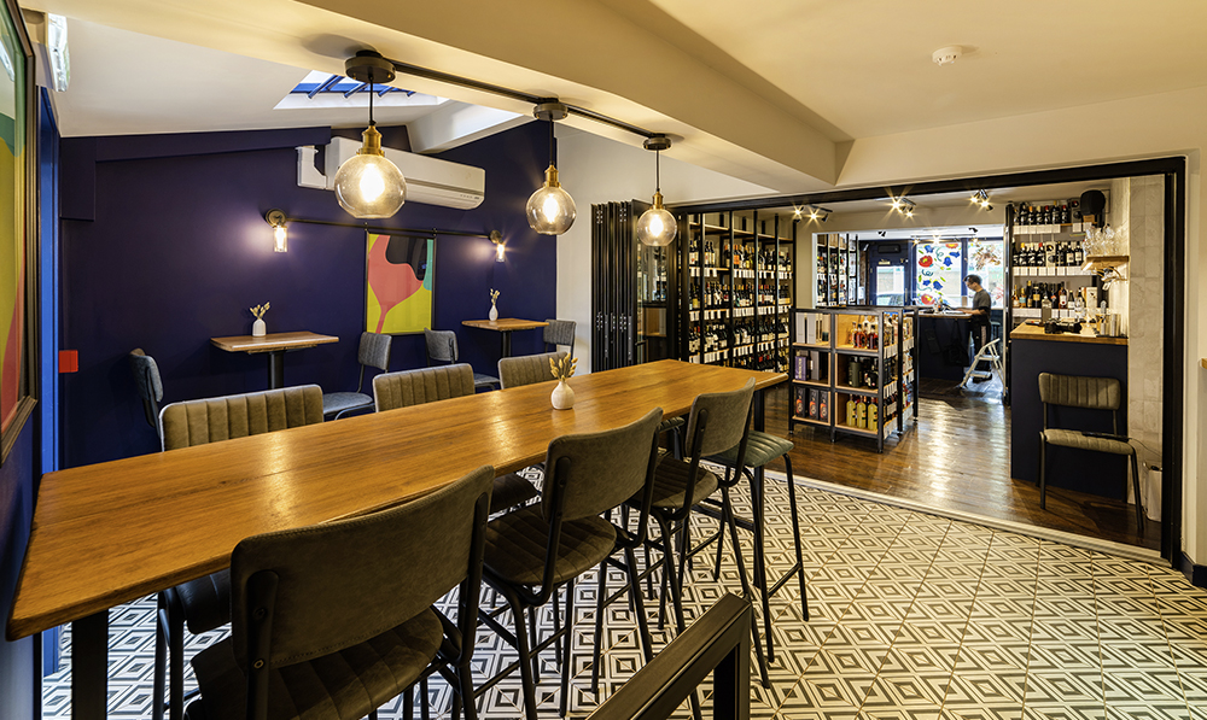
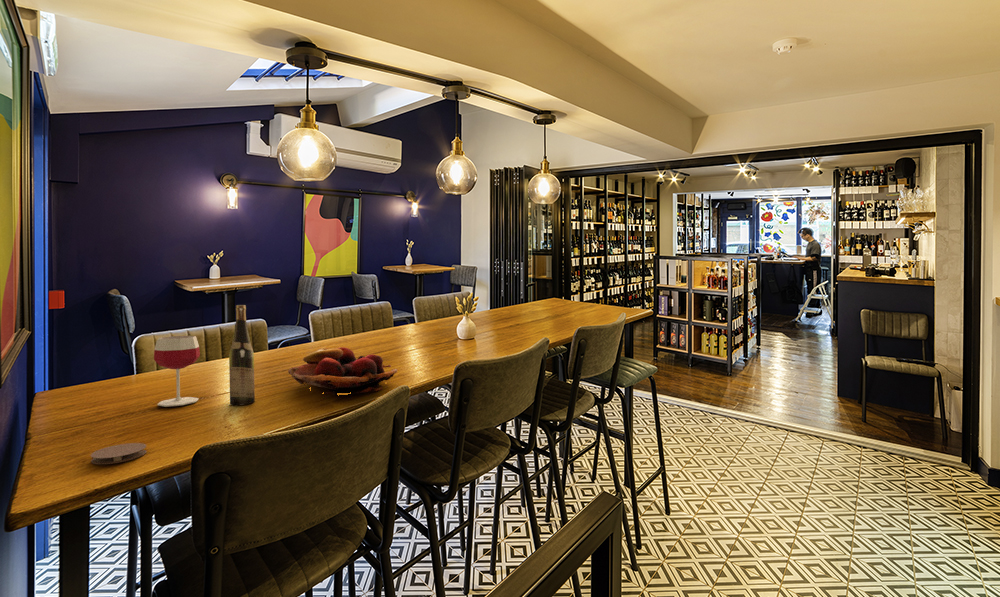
+ fruit basket (341, 368)
+ wine bottle (241, 353)
+ coaster (119, 453)
+ wineglass (177, 369)
